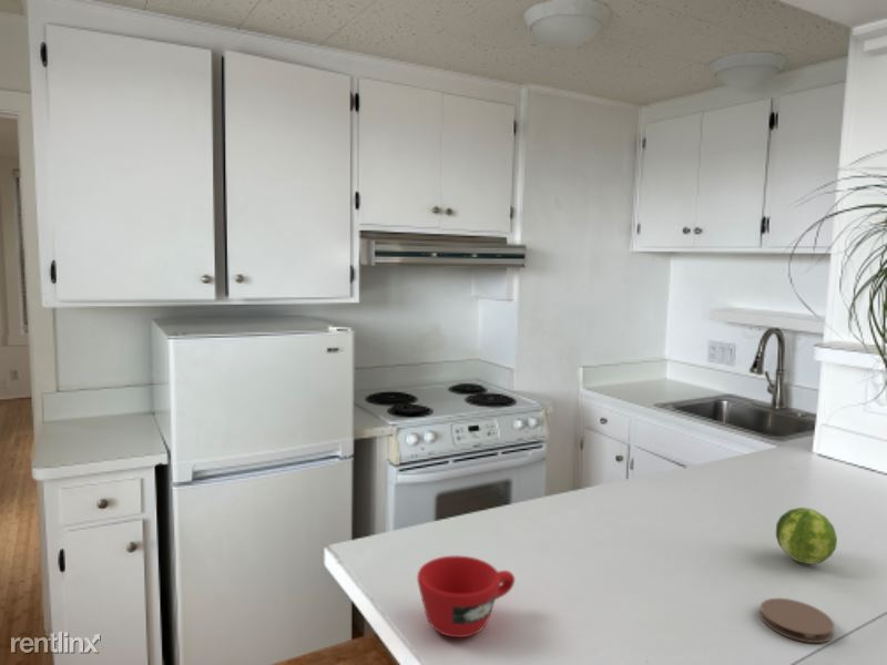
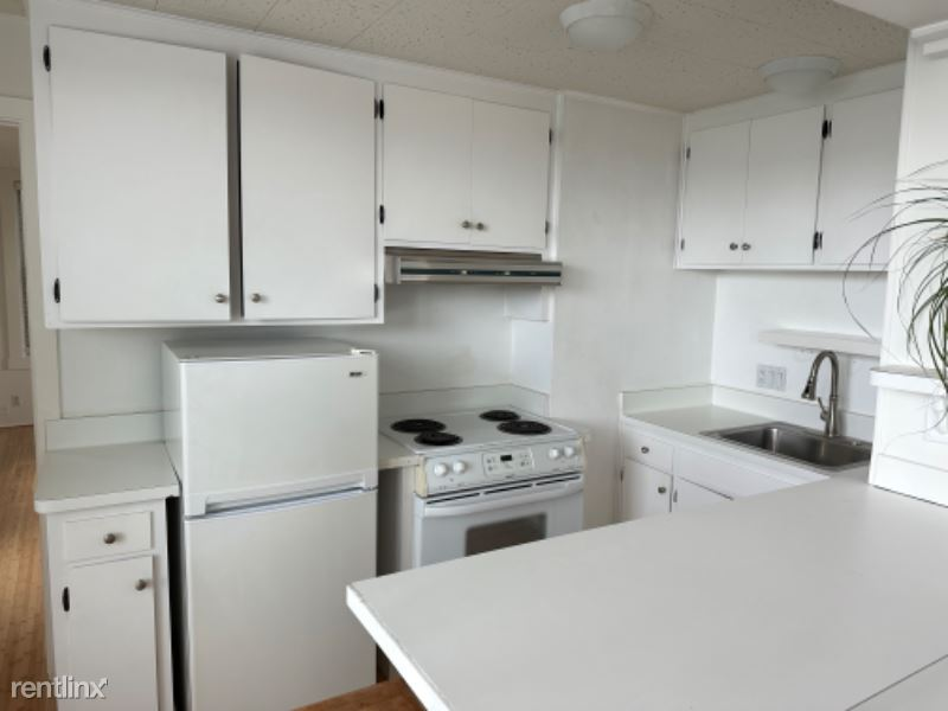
- coaster (796, 618)
- cup (468, 595)
- fruit (805, 535)
